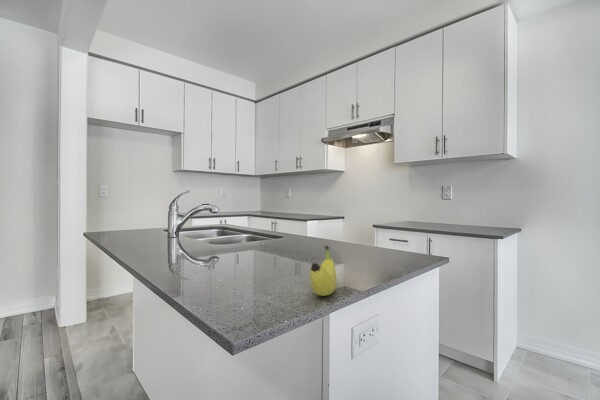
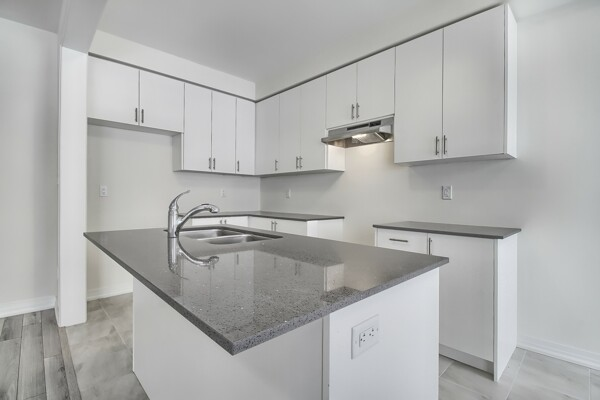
- fruit (325, 272)
